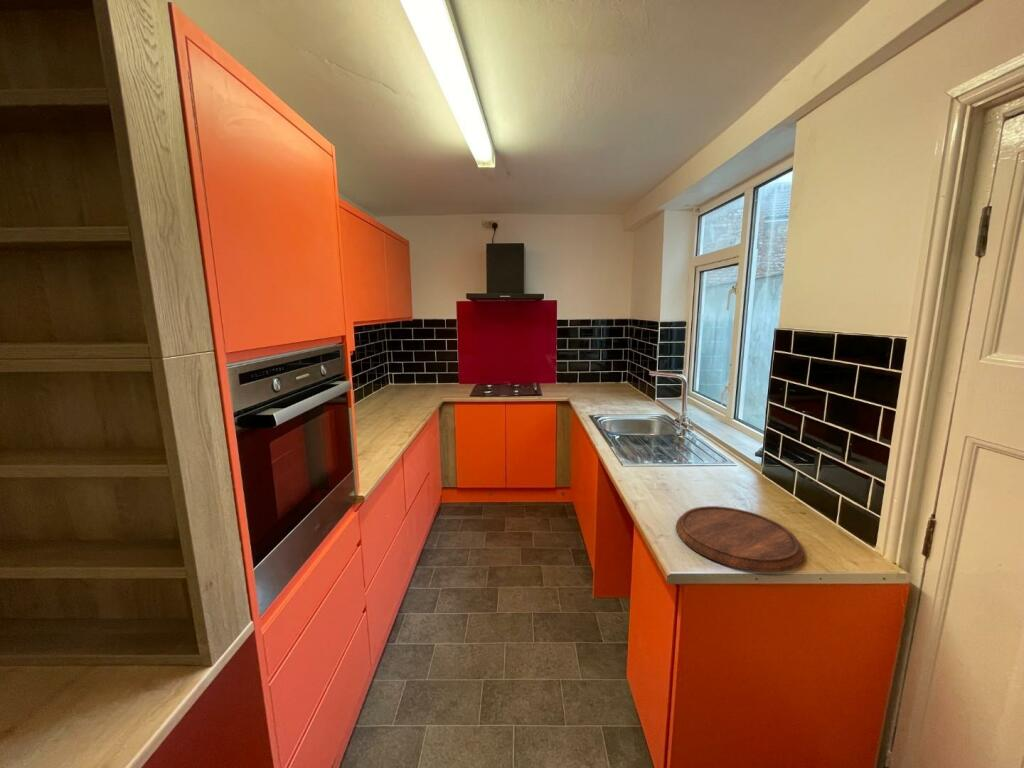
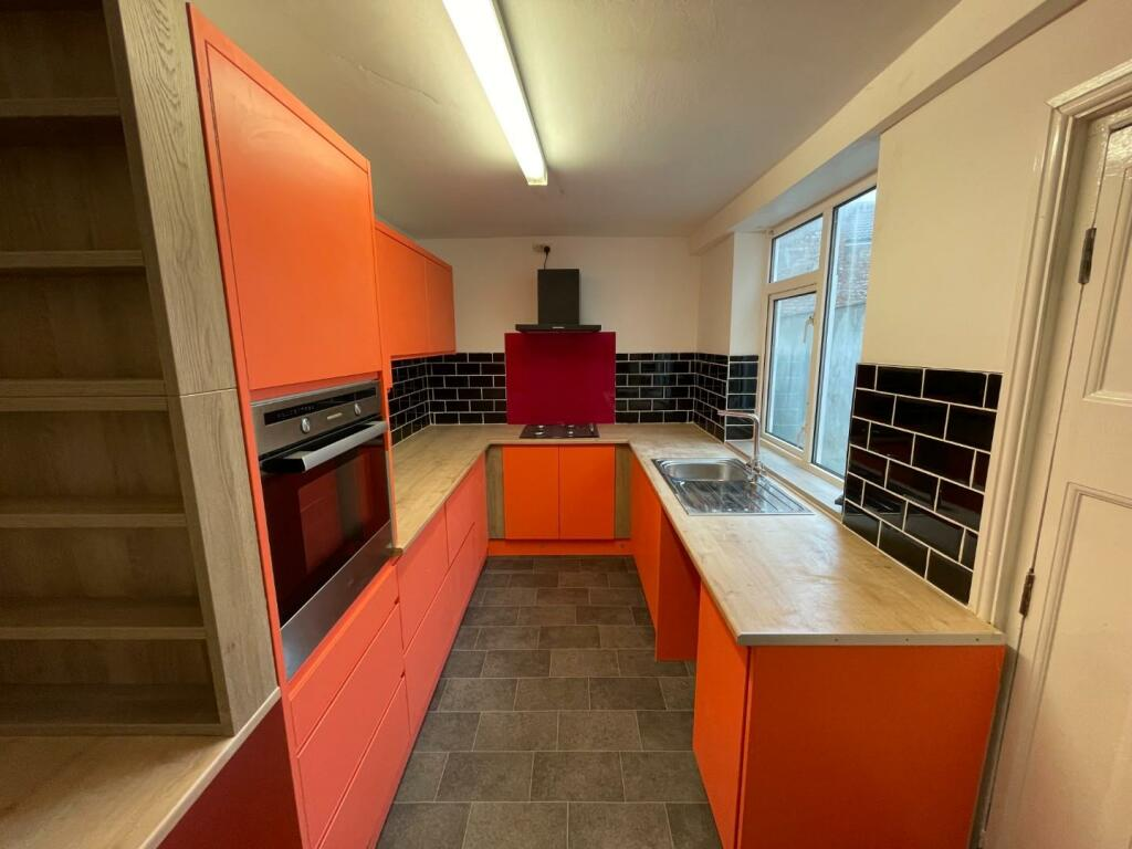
- cutting board (735, 533)
